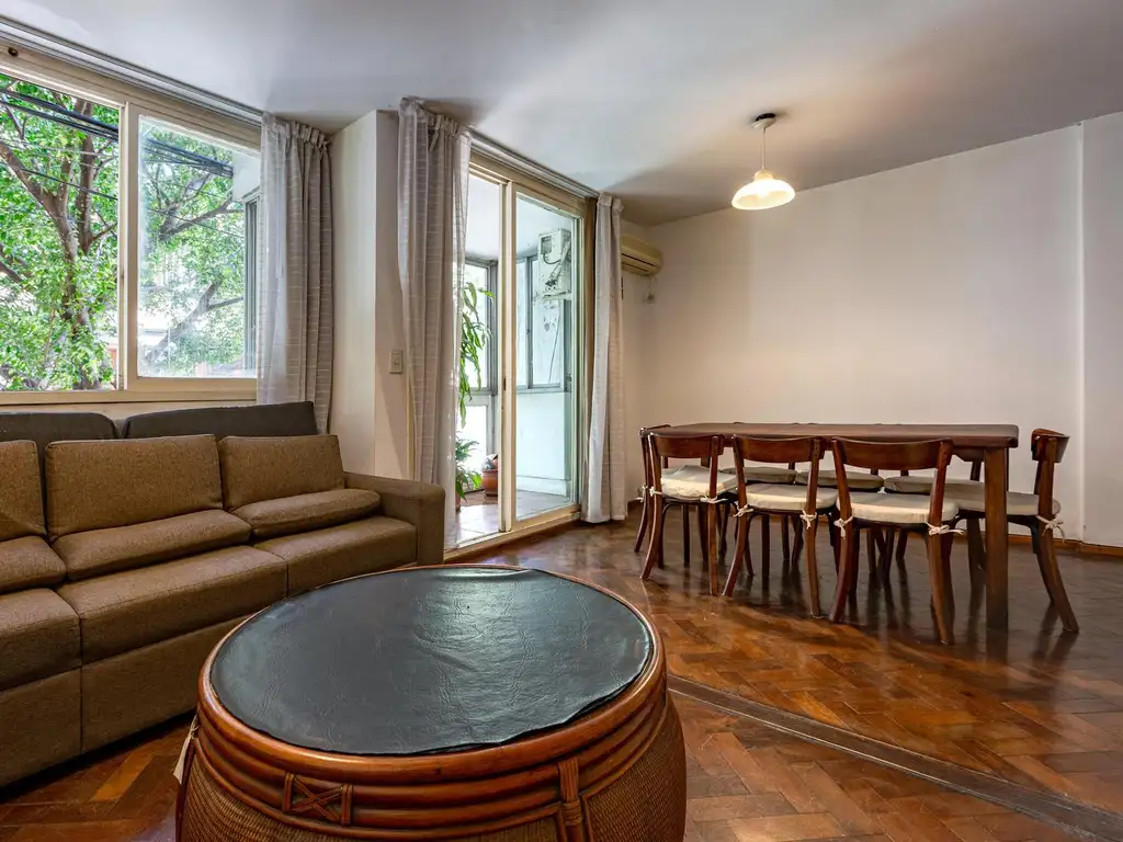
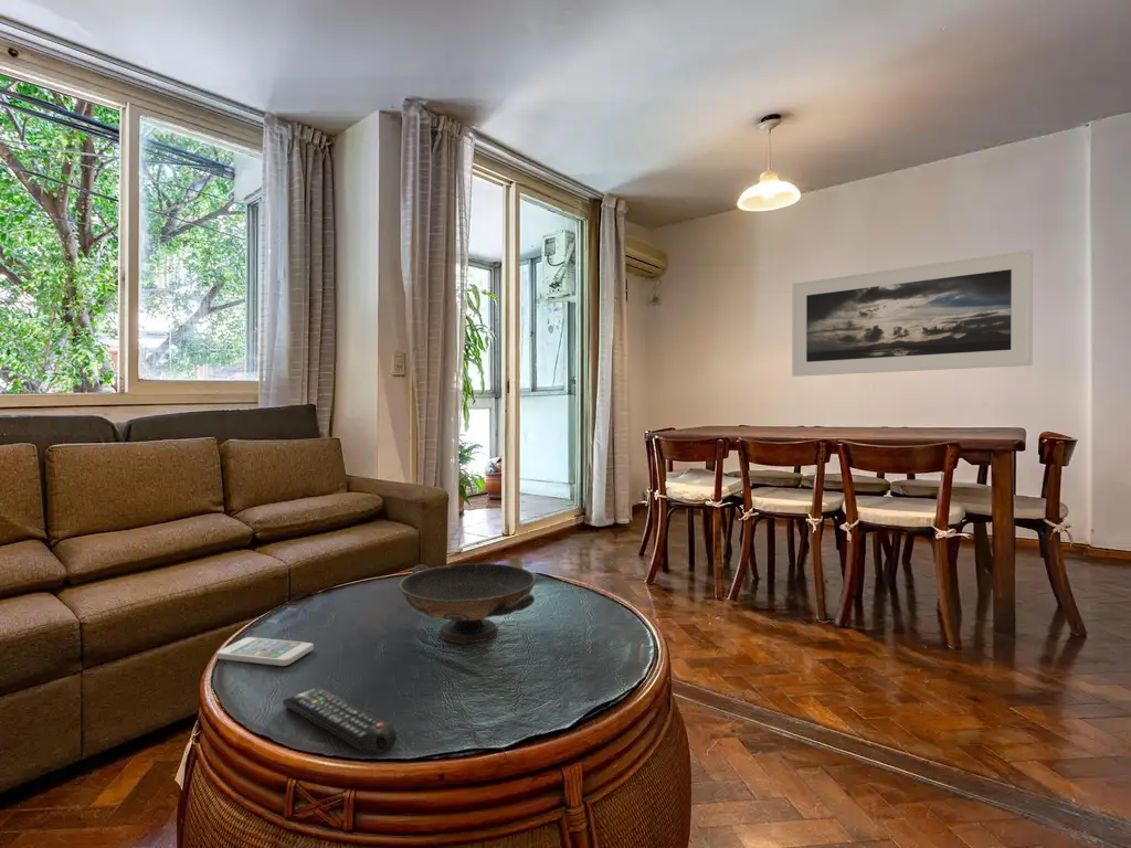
+ decorative bowl (468, 604)
+ remote control (336, 718)
+ smartphone (265, 650)
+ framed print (899, 319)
